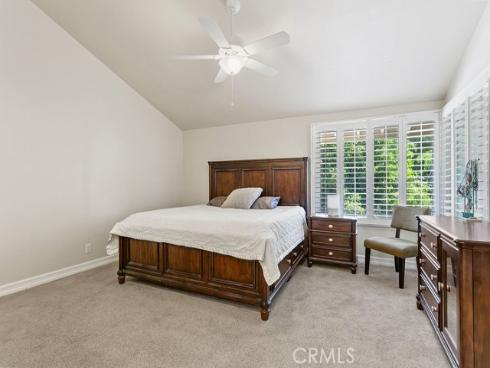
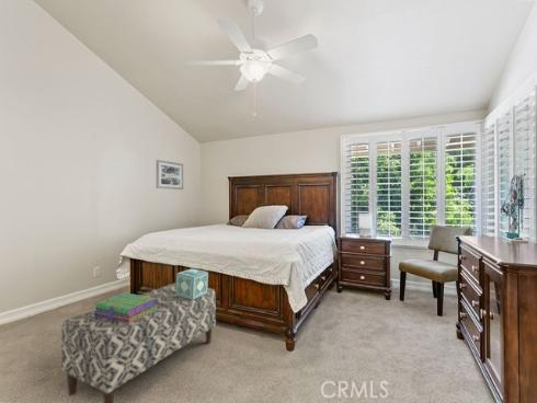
+ stack of books (126, 306)
+ wall art (170, 175)
+ decorative box (192, 283)
+ bench (150, 333)
